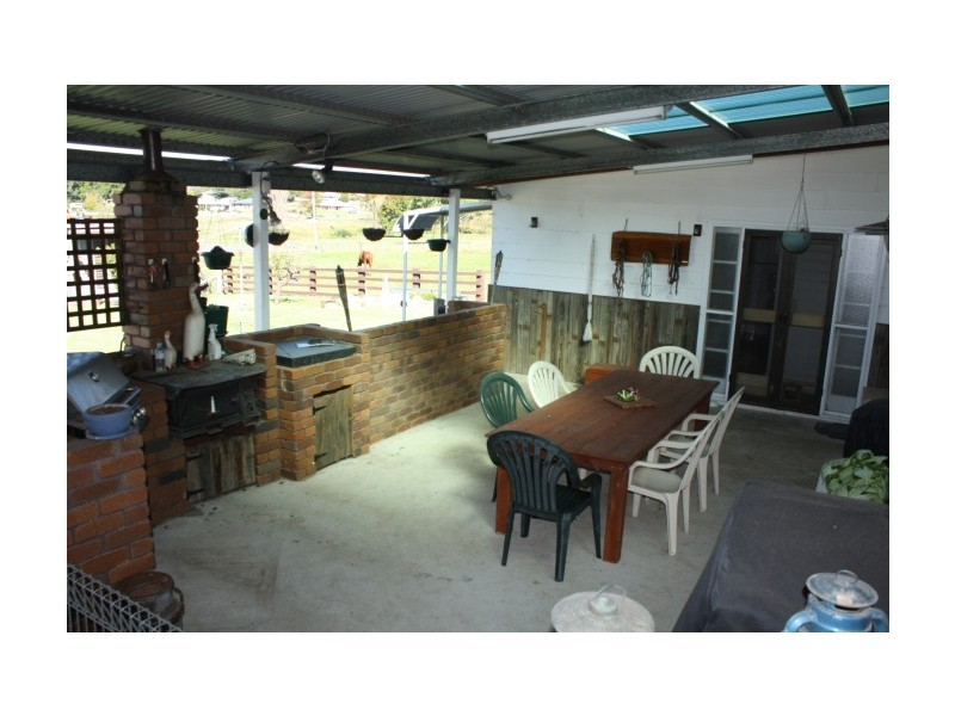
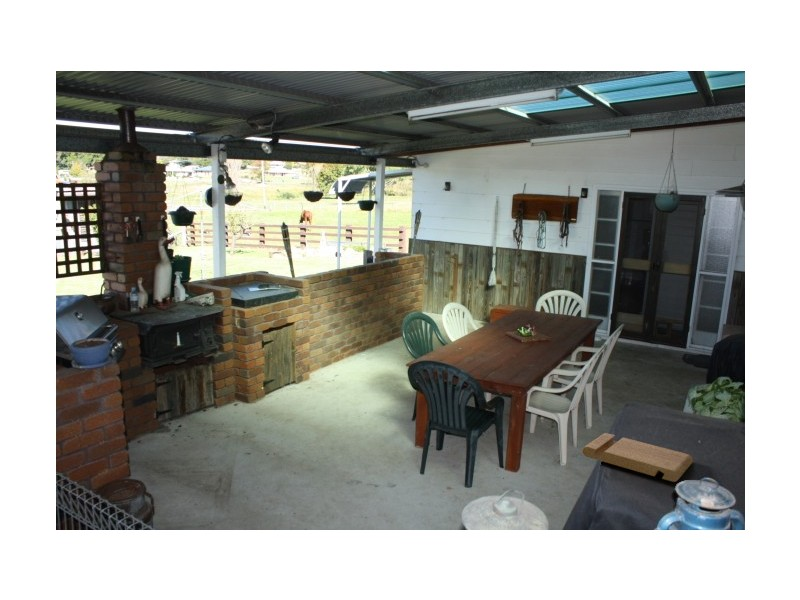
+ cutting board (637, 455)
